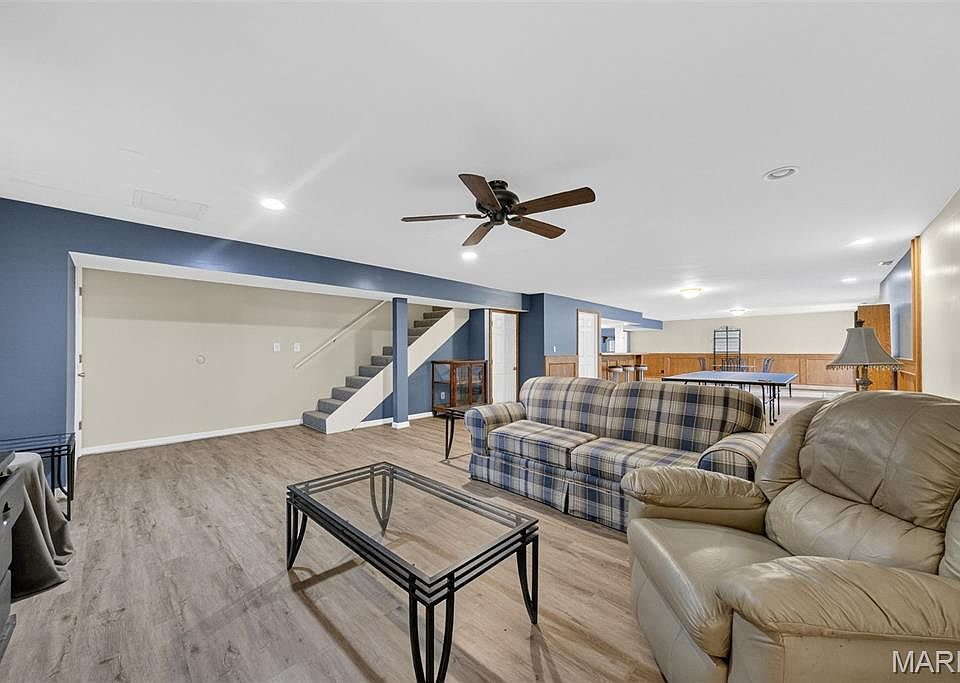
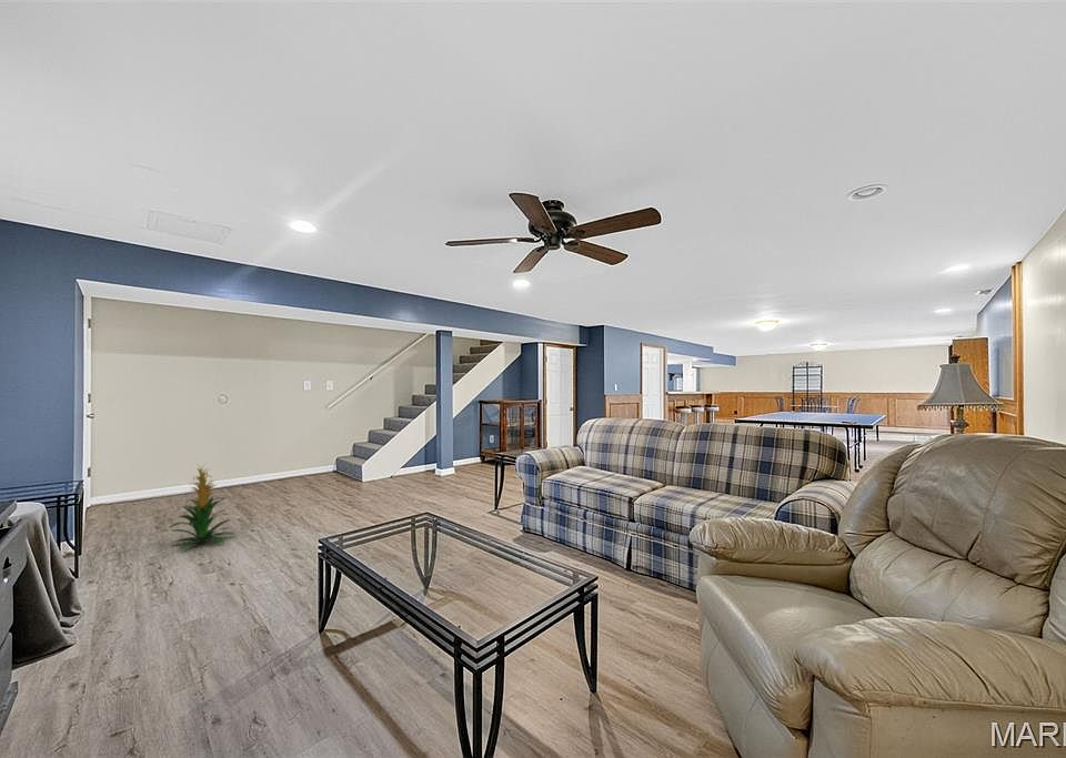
+ indoor plant (202, 502)
